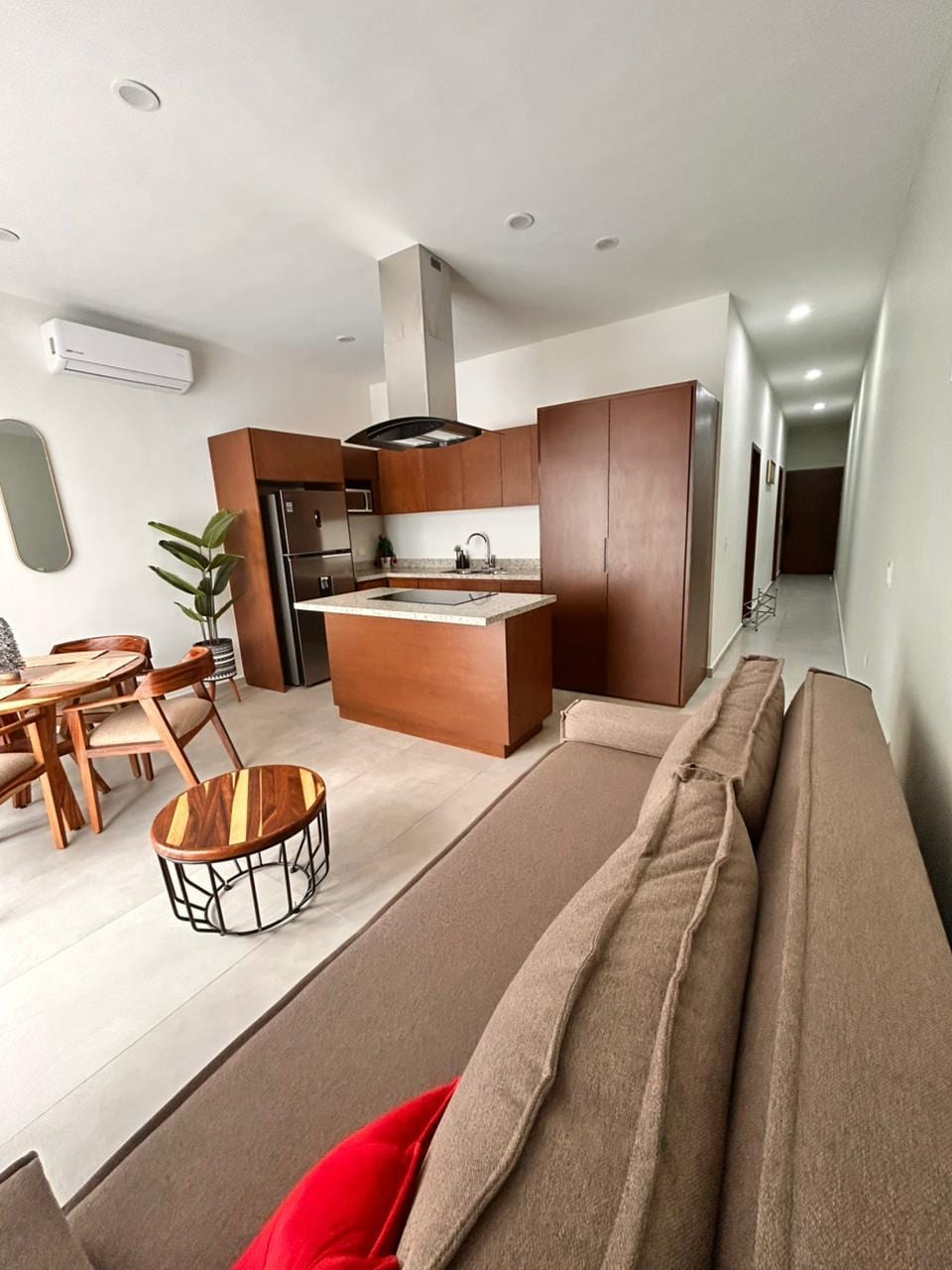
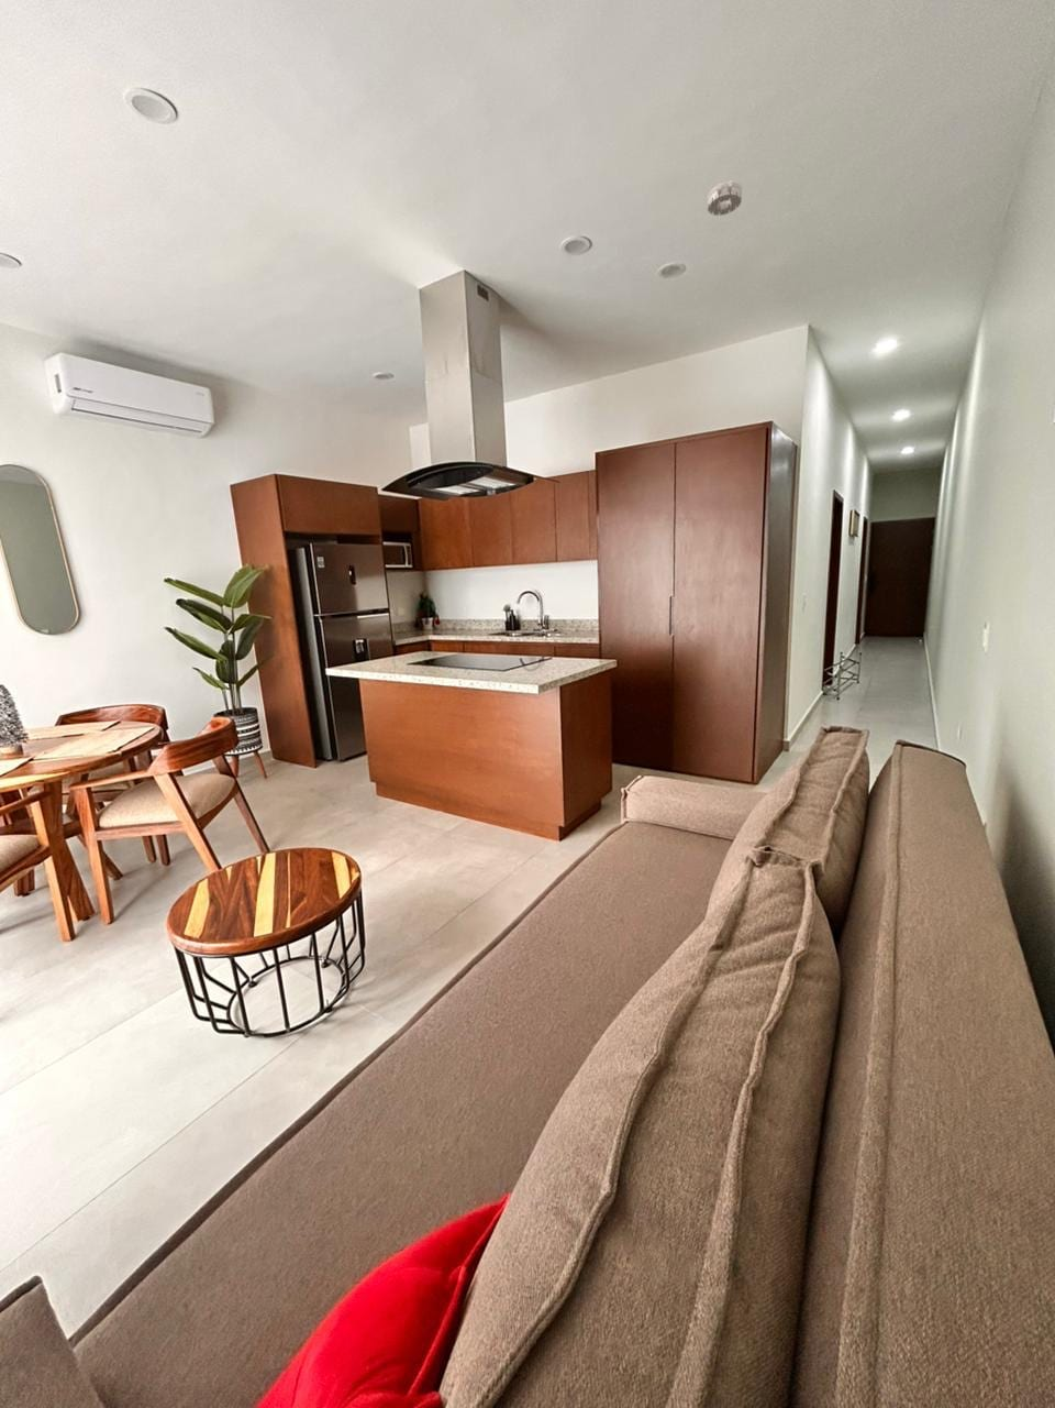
+ smoke detector (725, 197)
